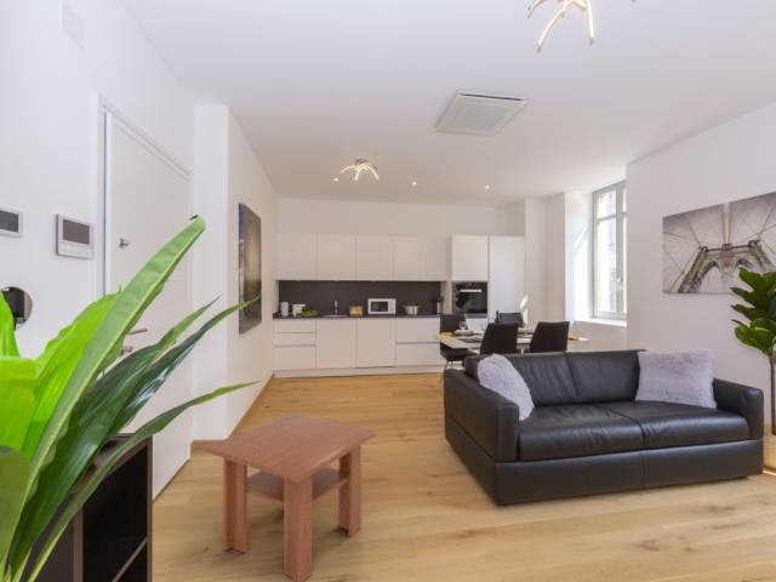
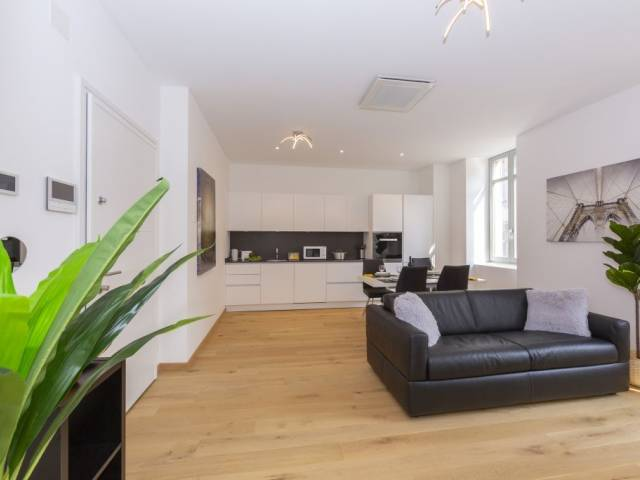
- coffee table (295, 487)
